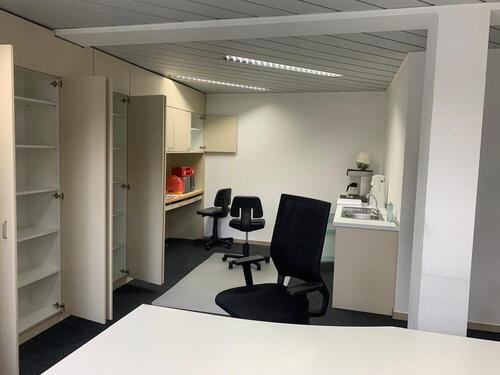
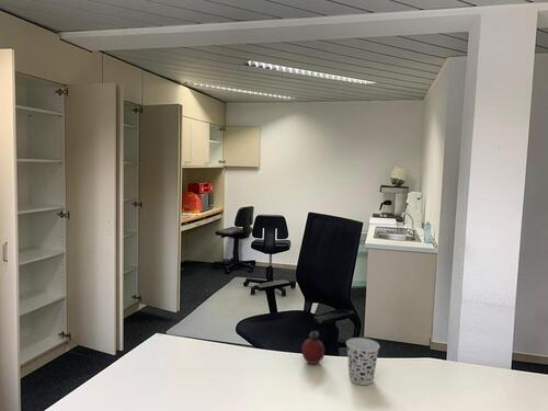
+ fruit (313, 347)
+ cup (362, 362)
